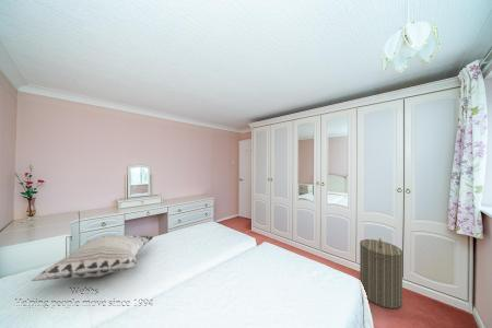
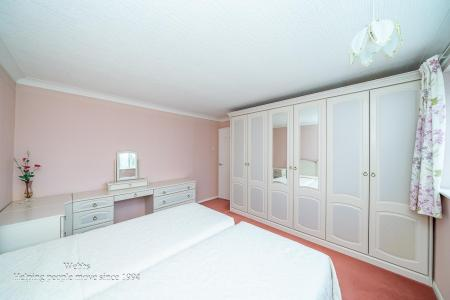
- laundry hamper (379, 267)
- decorative pillow (106, 253)
